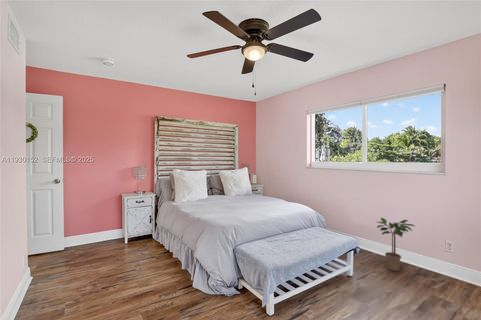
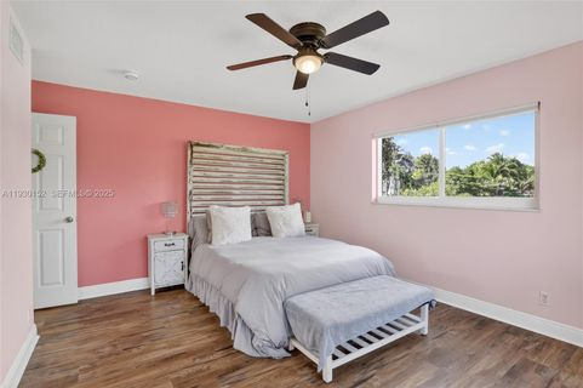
- potted plant (394, 242)
